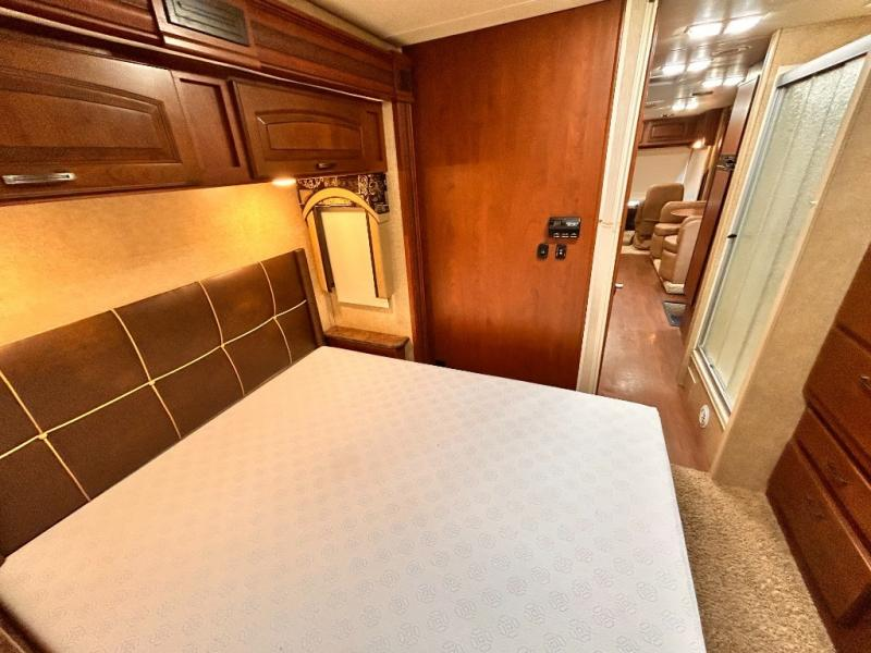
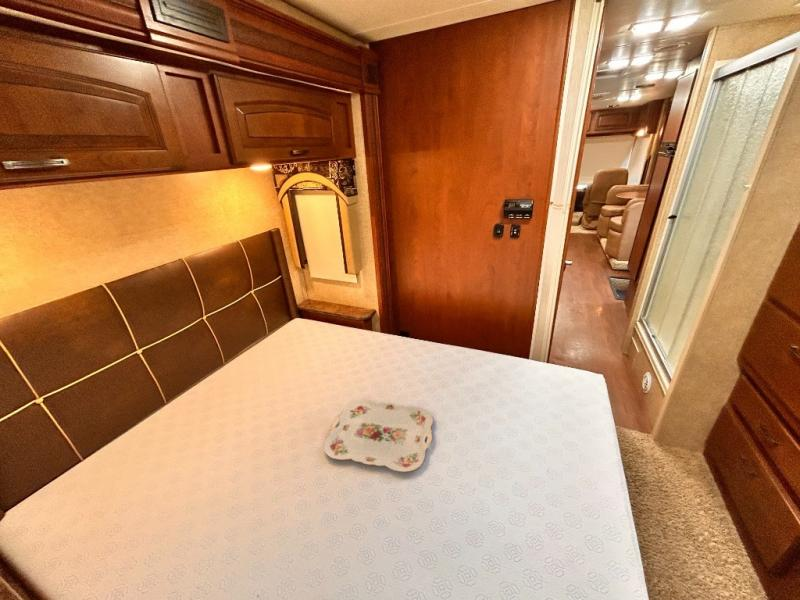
+ serving tray (380, 431)
